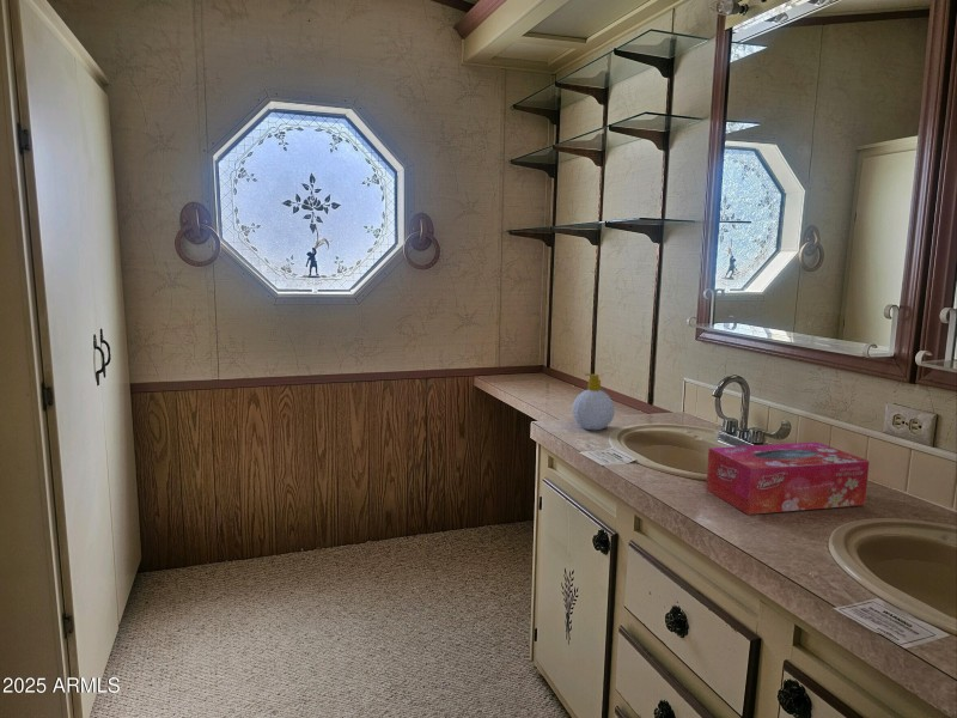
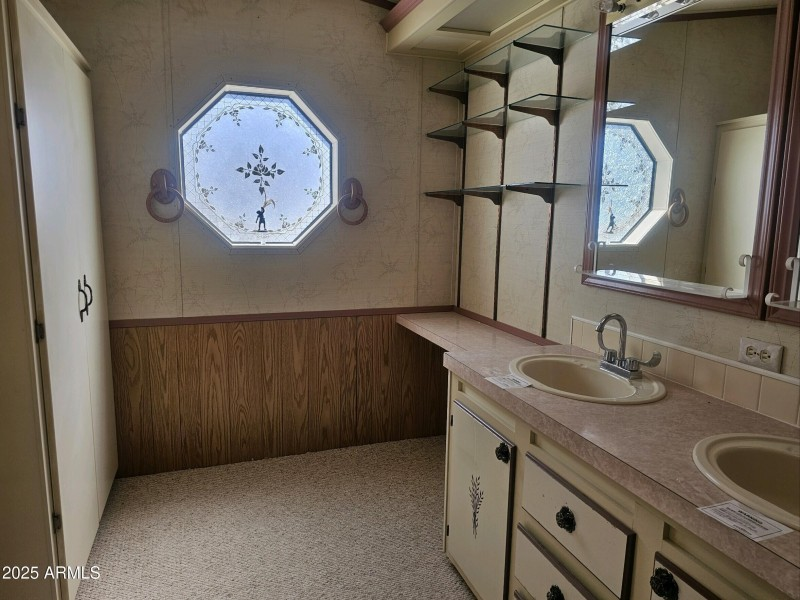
- tissue box (785, 475)
- soap bottle (593, 401)
